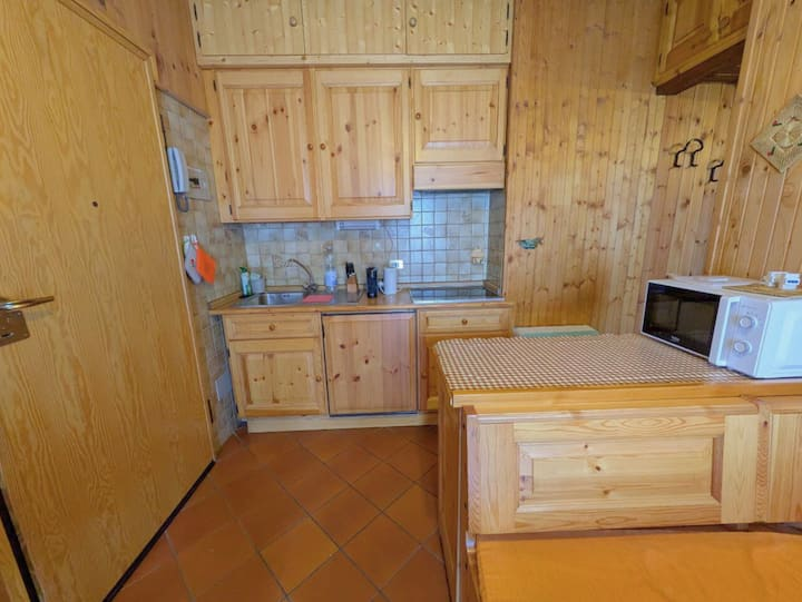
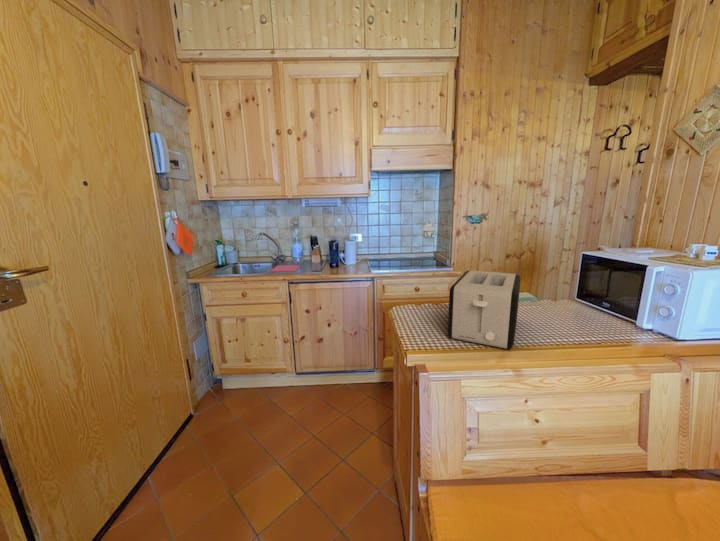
+ toaster (486, 304)
